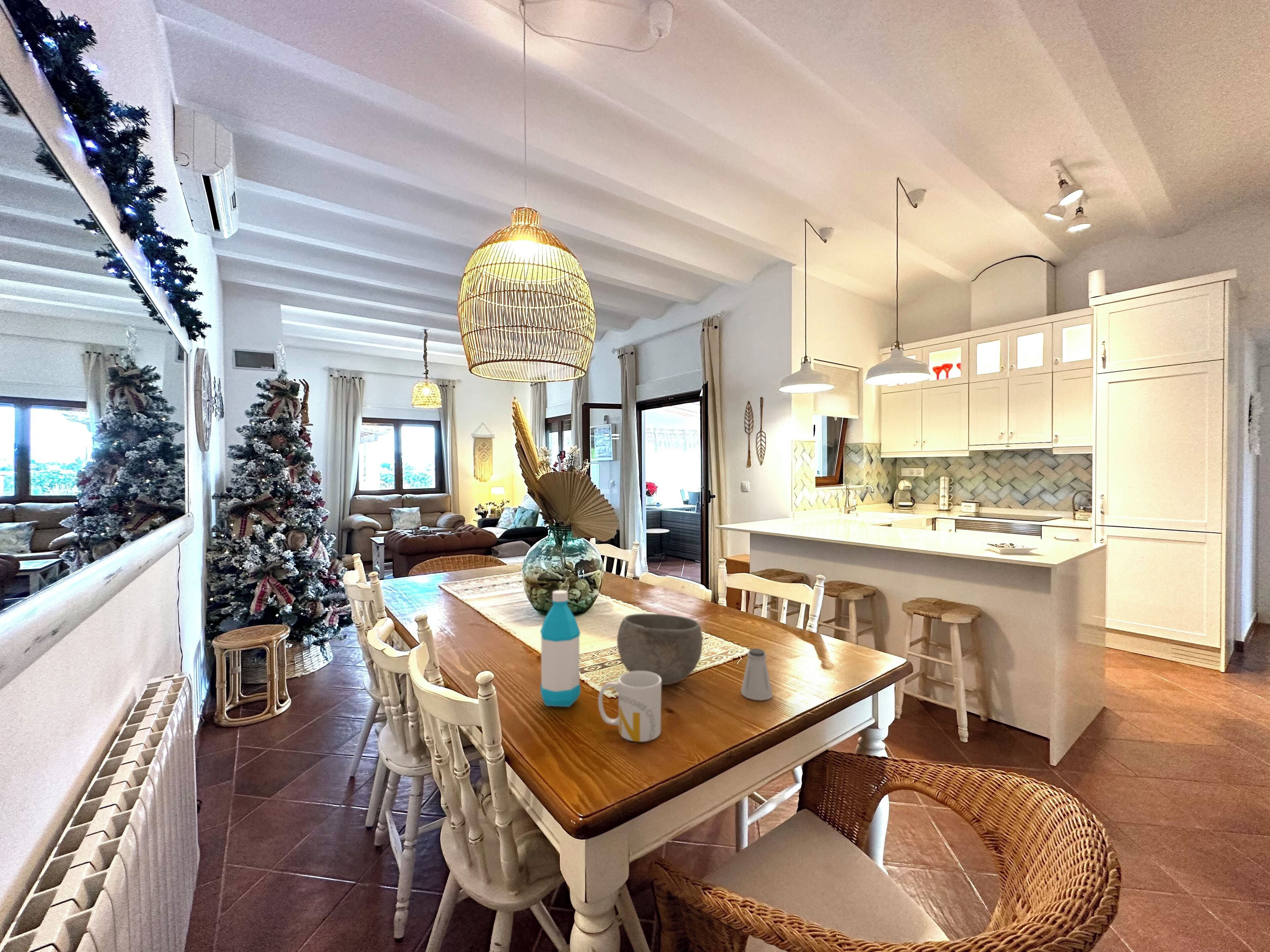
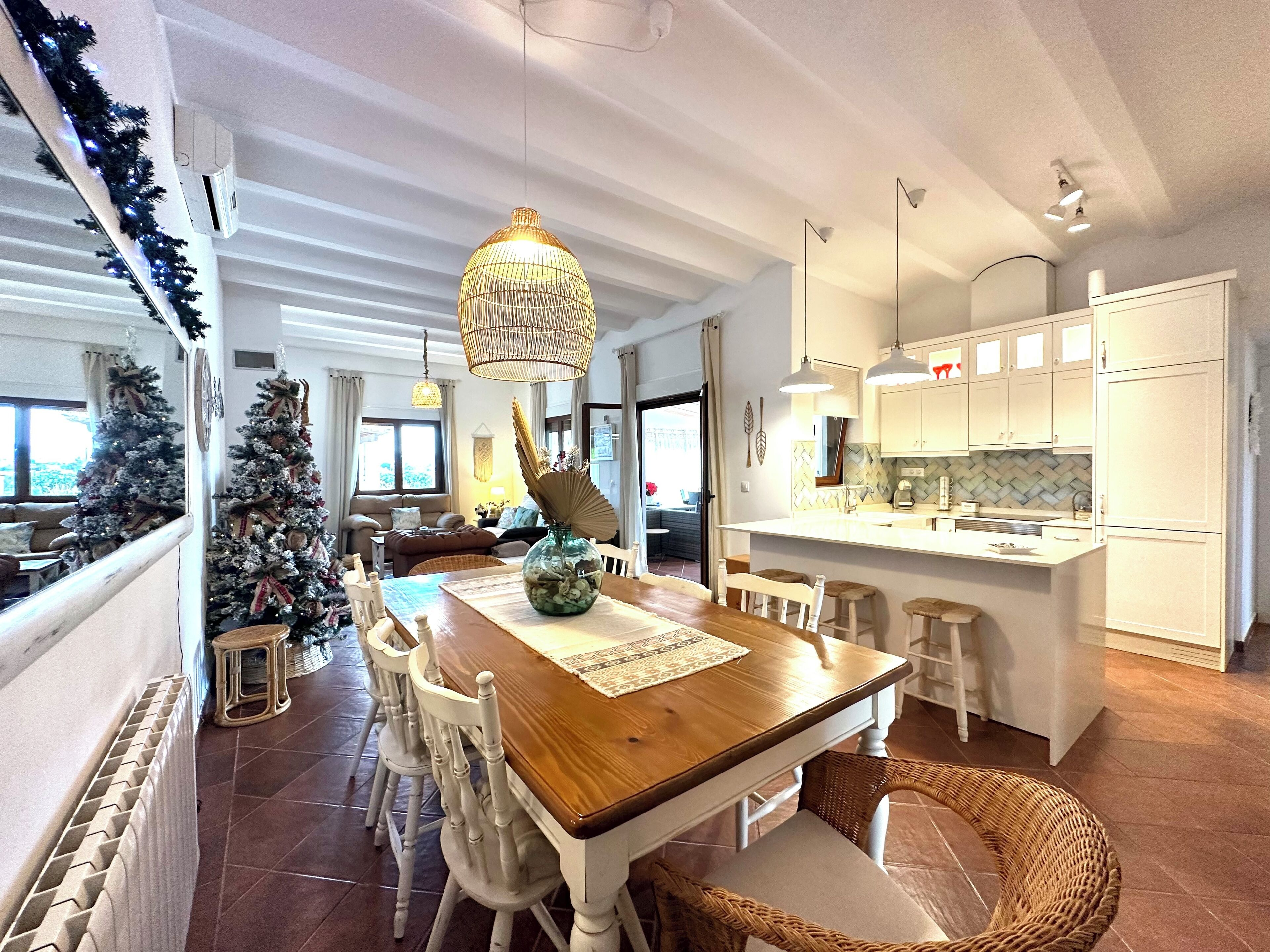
- mug (632, 706)
- saltshaker (757, 672)
- water bottle (560, 647)
- bowl (659, 648)
